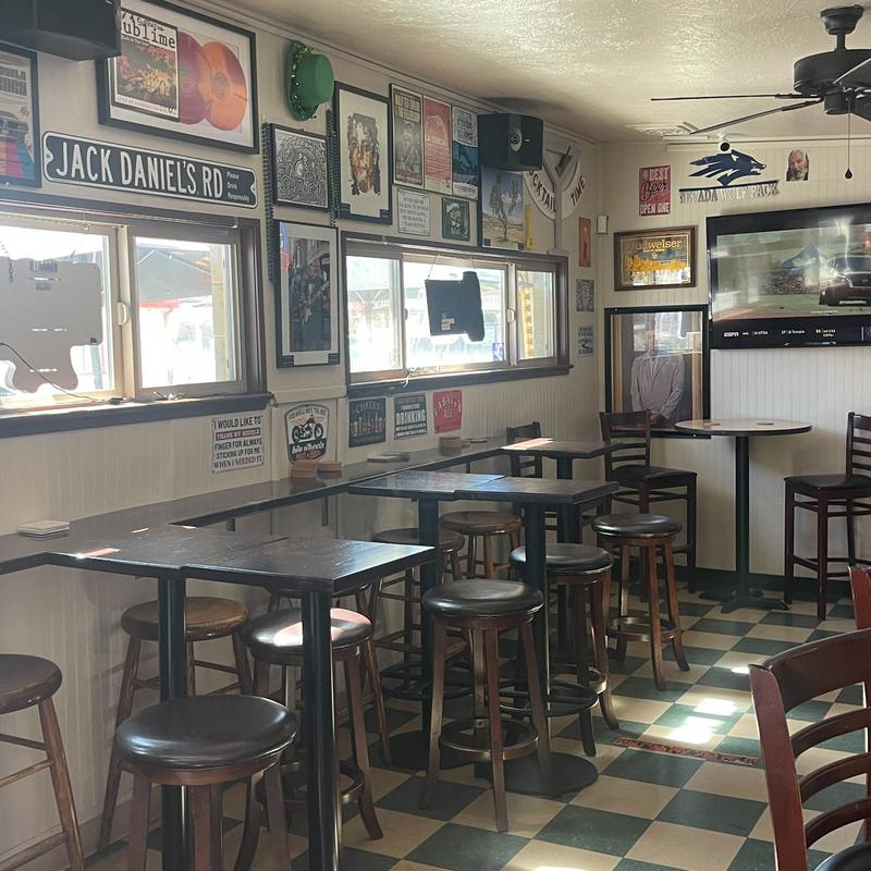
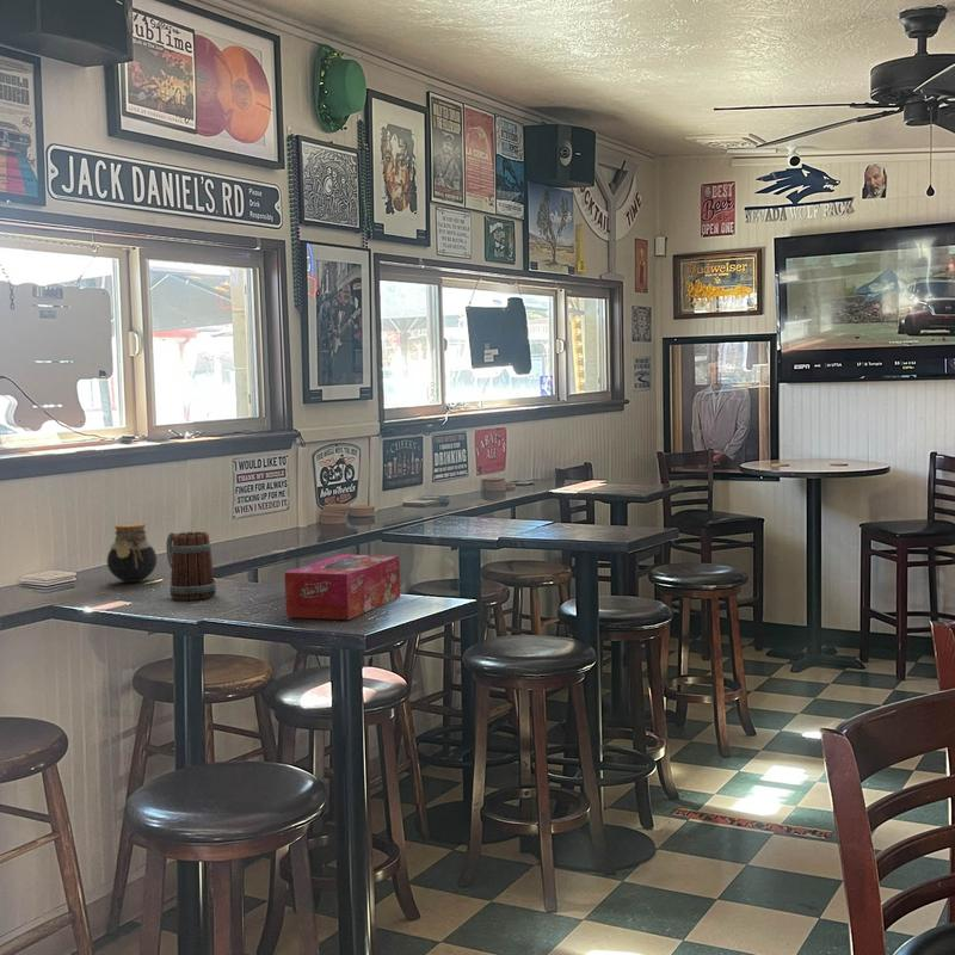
+ jar (130, 553)
+ beer mug (186, 563)
+ tissue box (344, 585)
